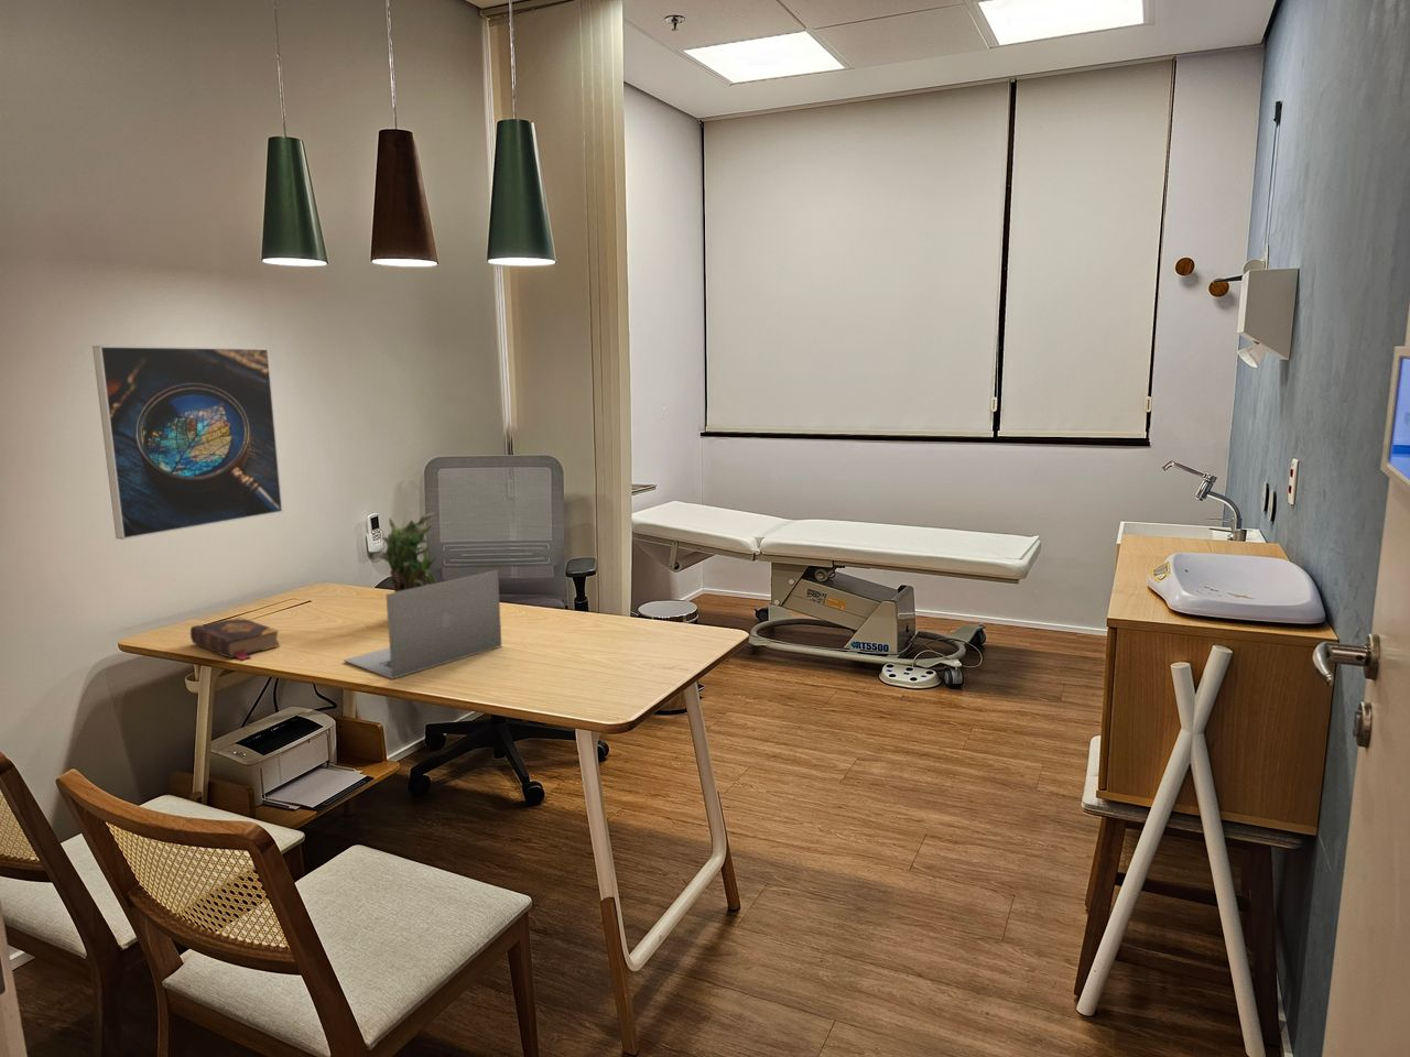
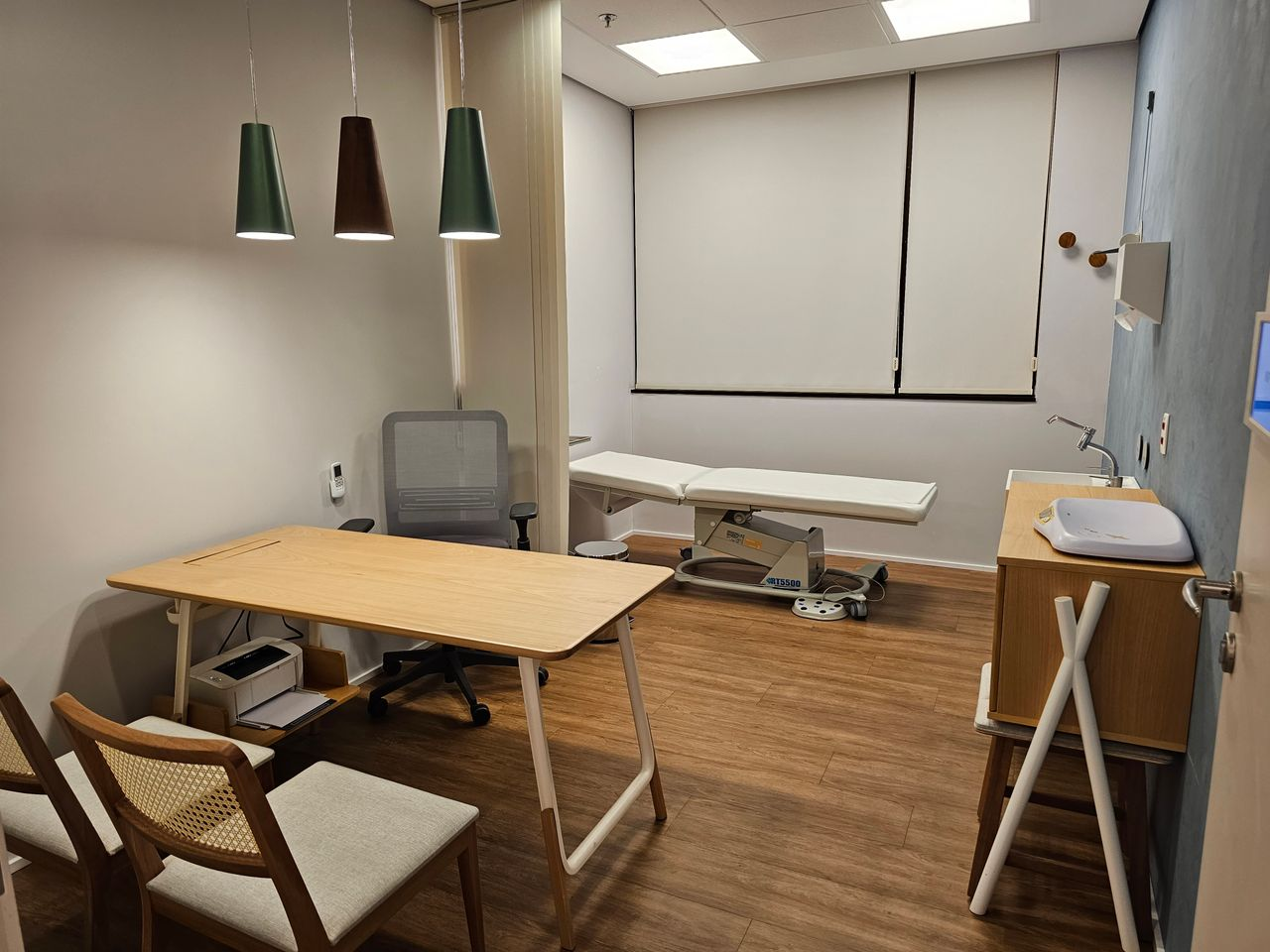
- laptop (422, 614)
- potted plant (414, 566)
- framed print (197, 437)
- book (236, 637)
